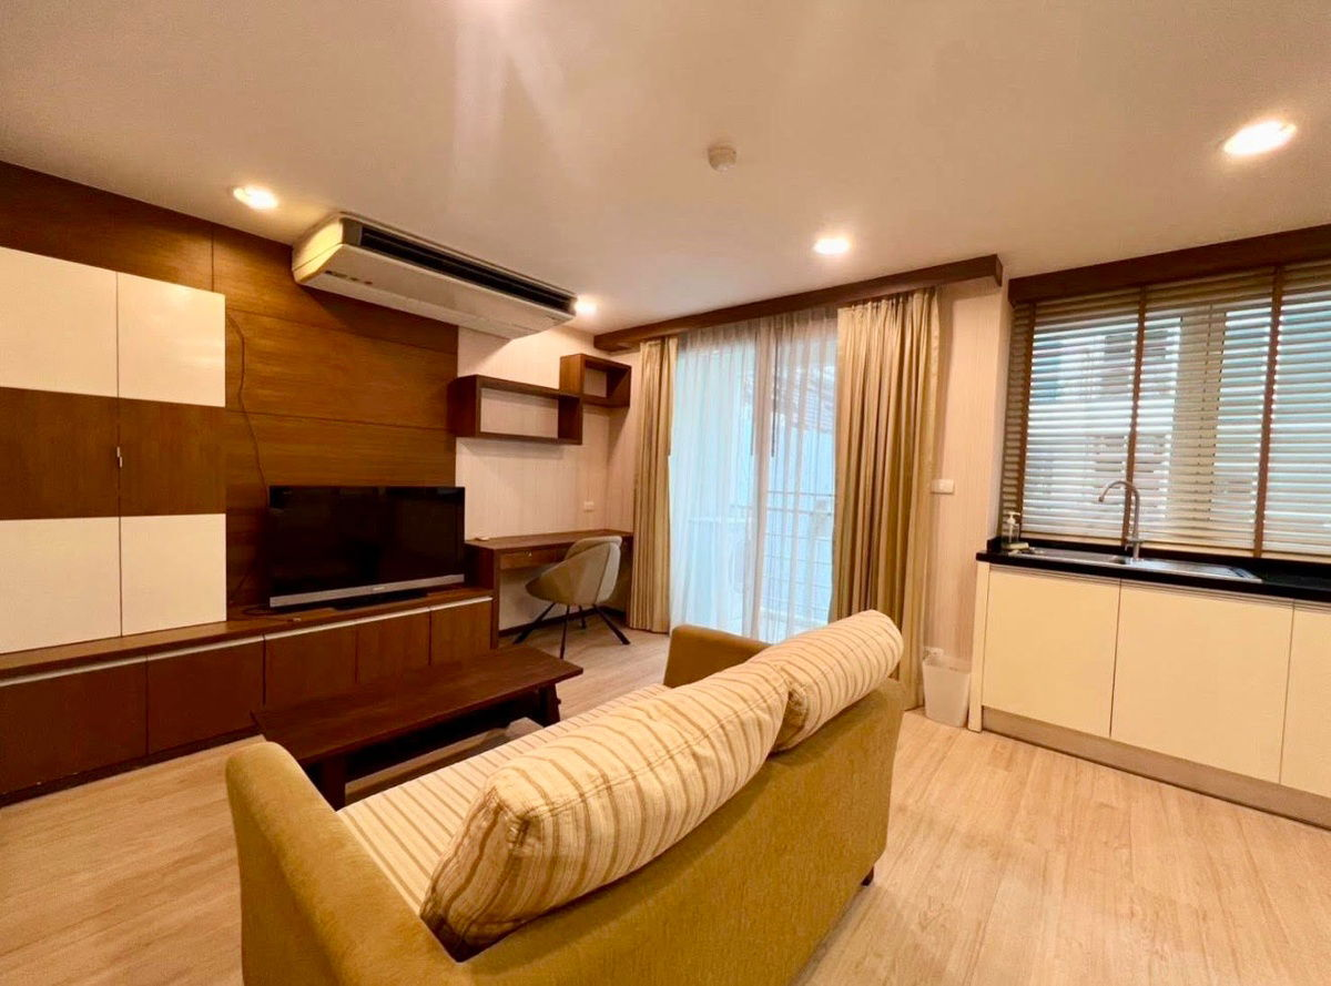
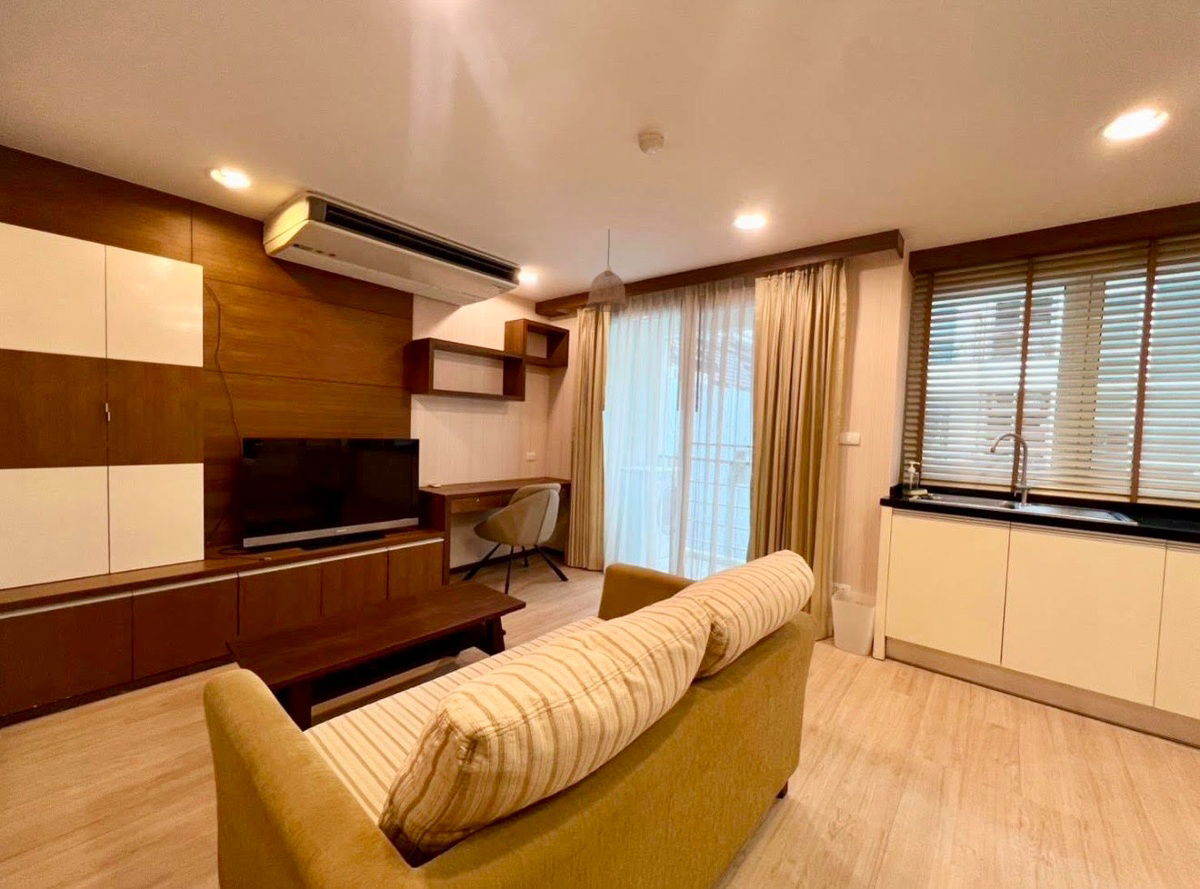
+ pendant lamp (607, 268)
